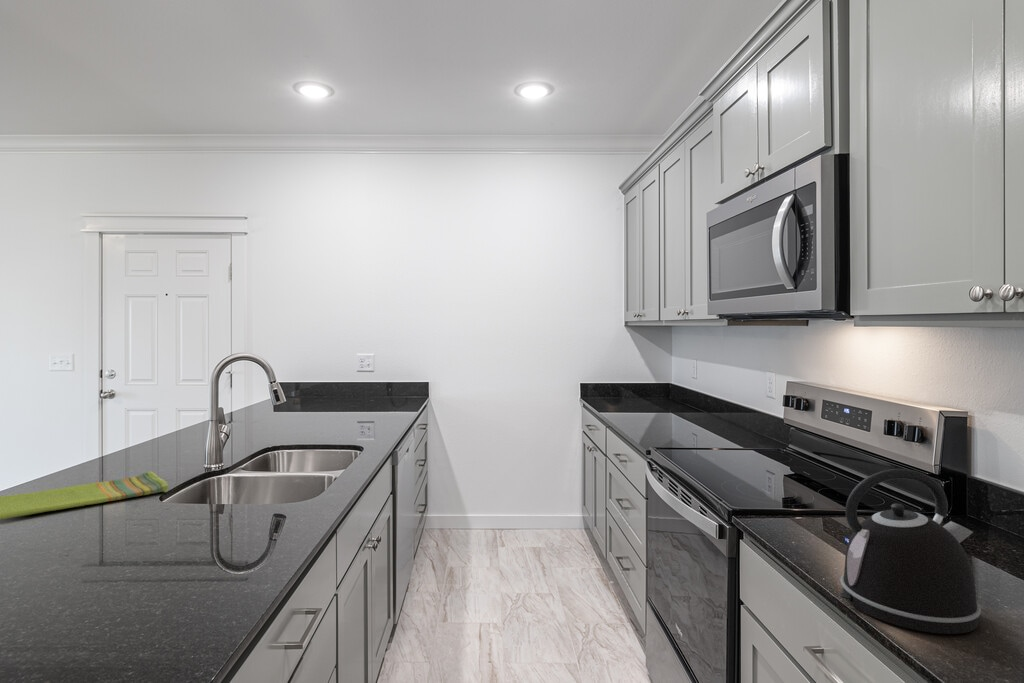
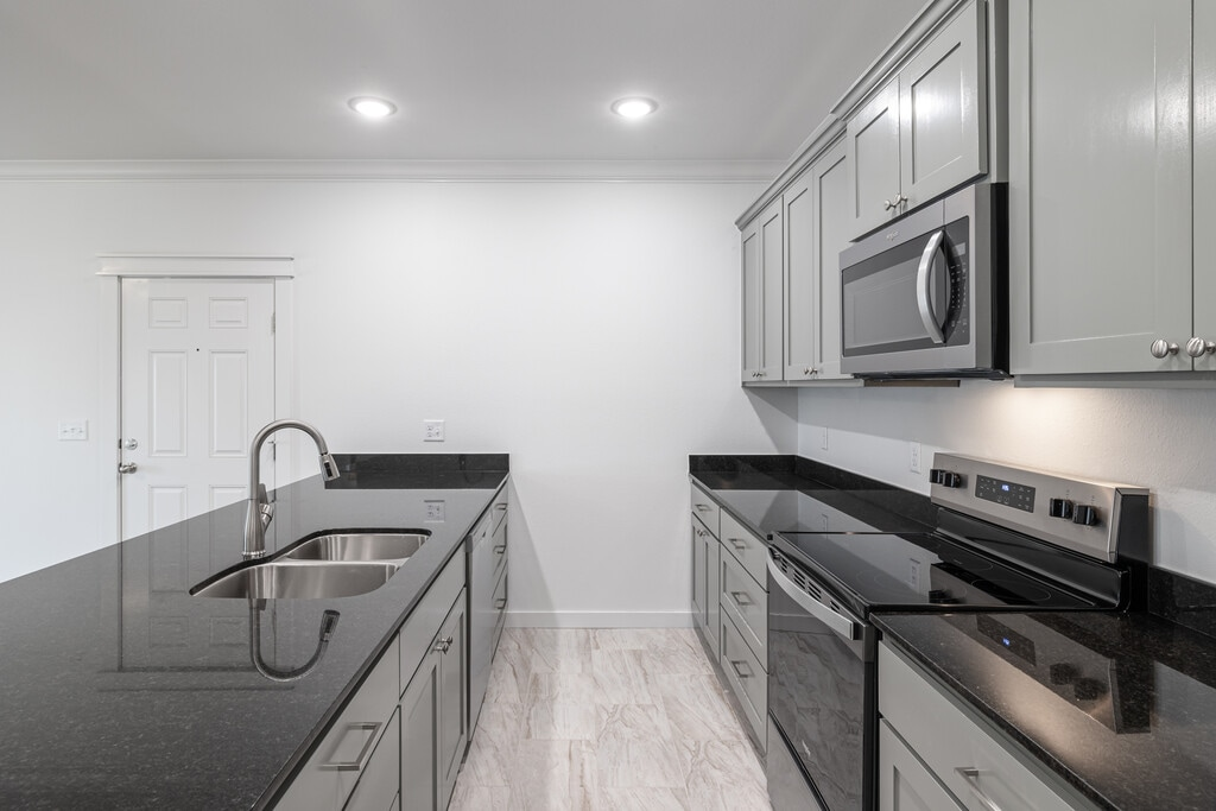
- dish towel (78, 494)
- kettle (905, 537)
